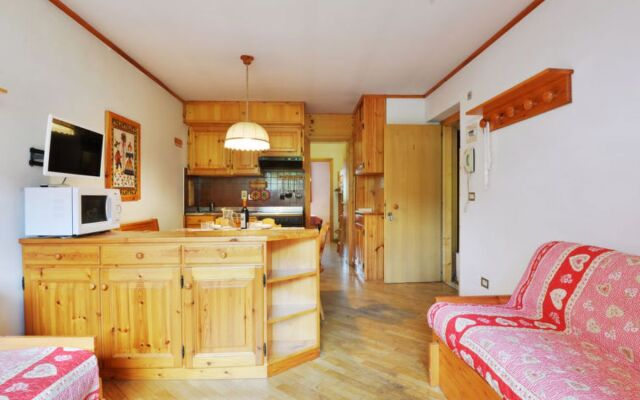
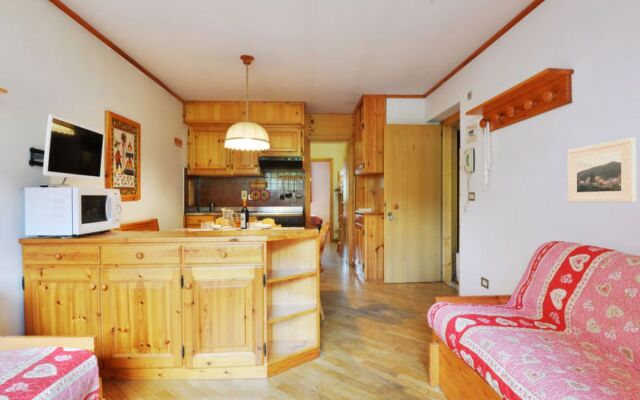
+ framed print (598, 173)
